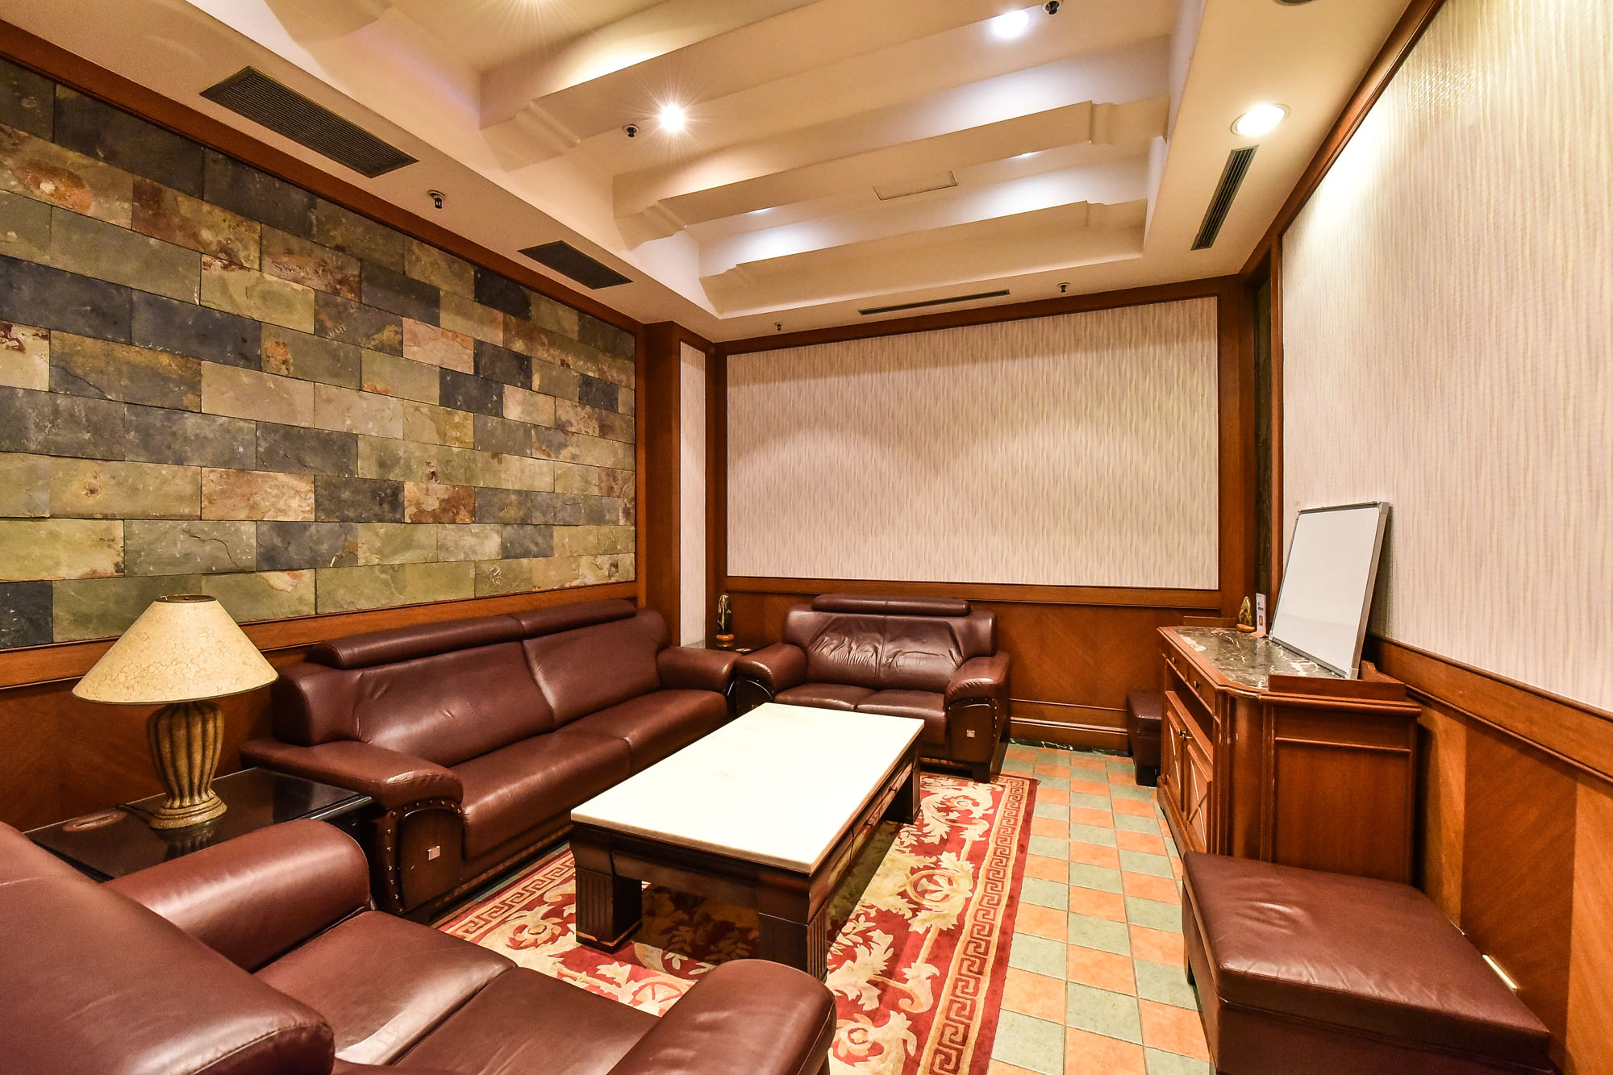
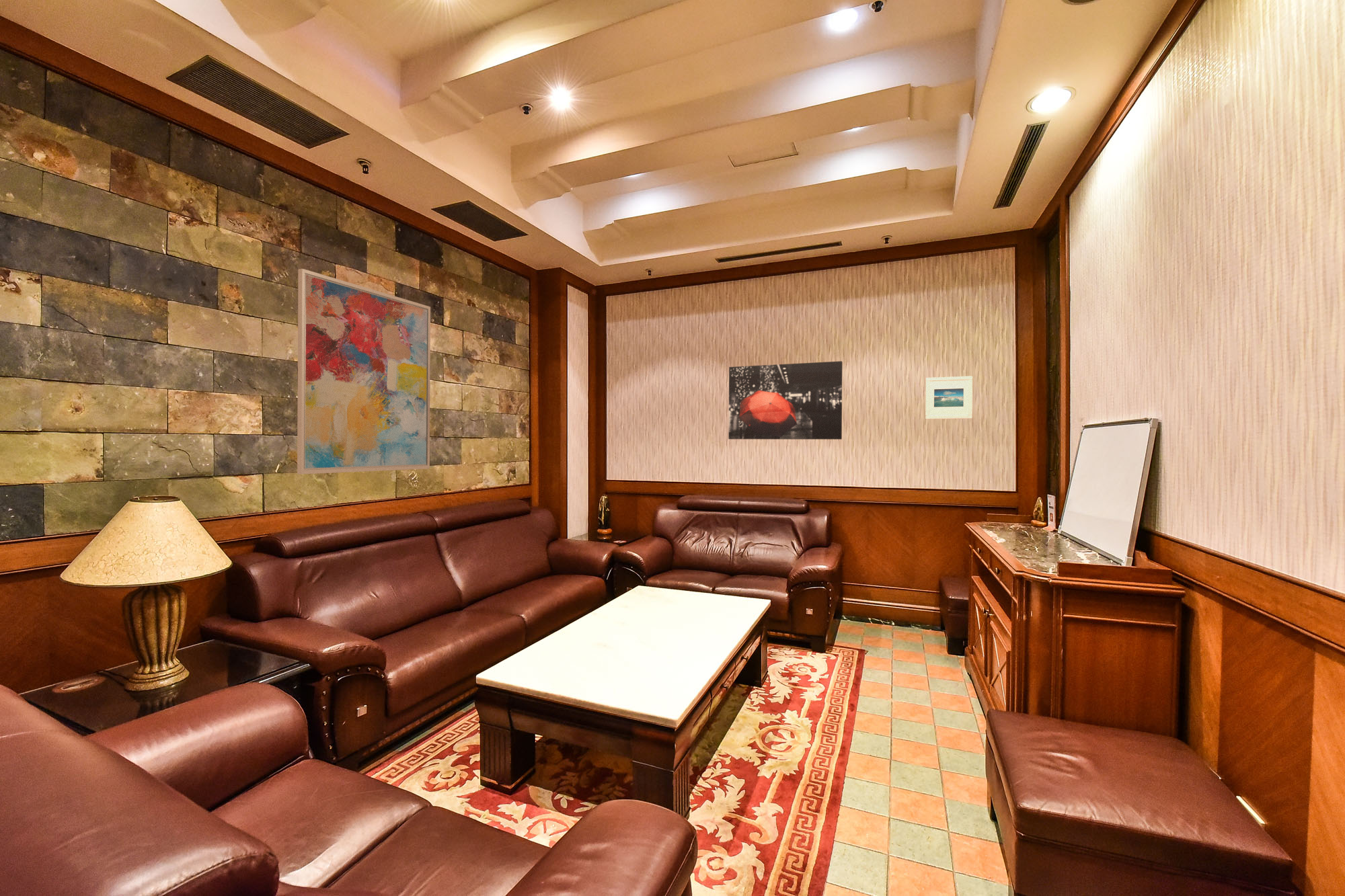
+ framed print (948, 398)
+ wall art (371, 380)
+ wall art (783, 401)
